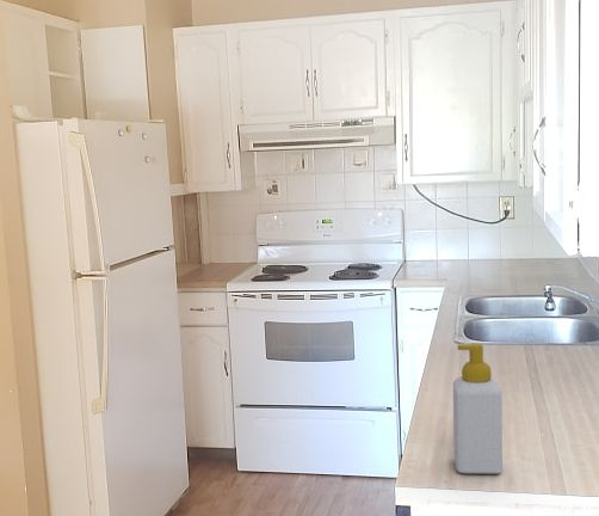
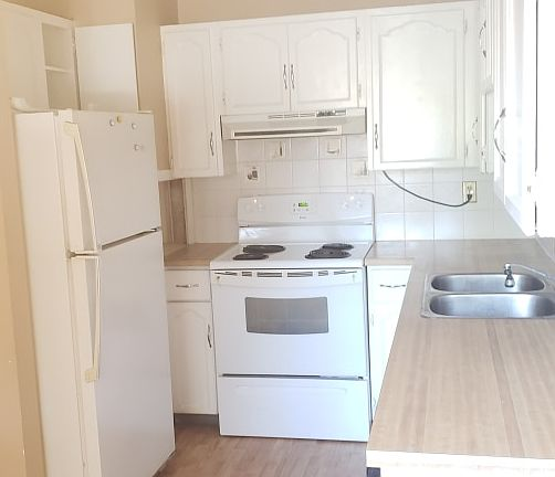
- soap bottle (476, 406)
